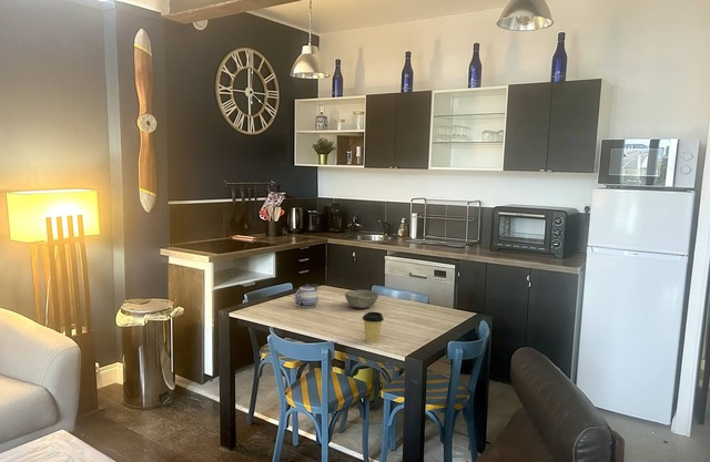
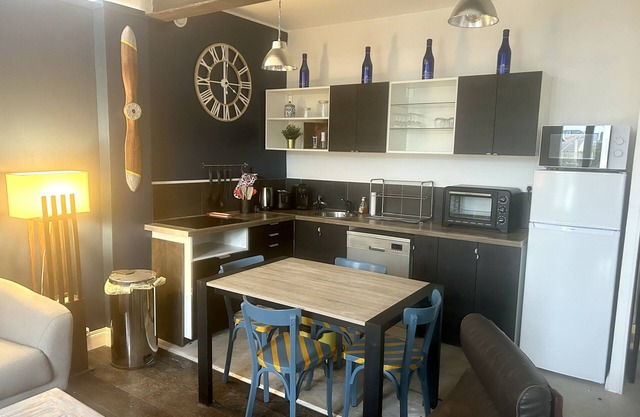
- teapot (306, 295)
- bowl (361, 299)
- coffee cup (372, 328)
